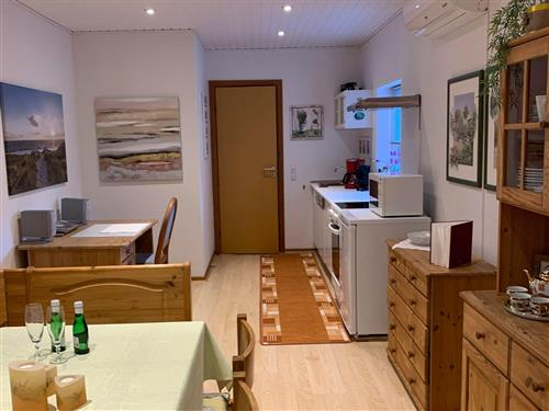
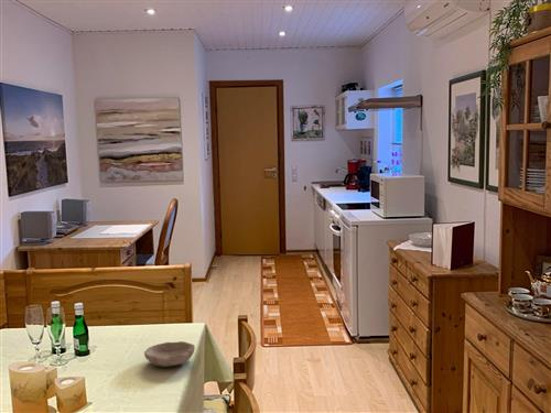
+ bowl (170, 355)
